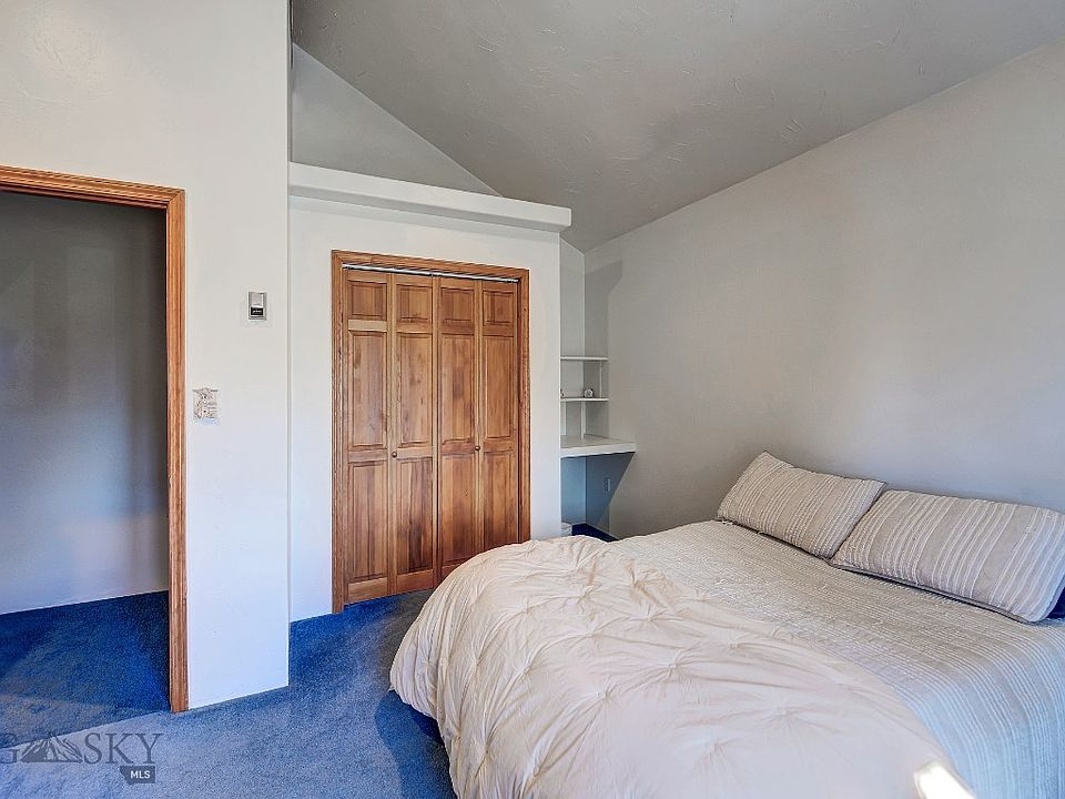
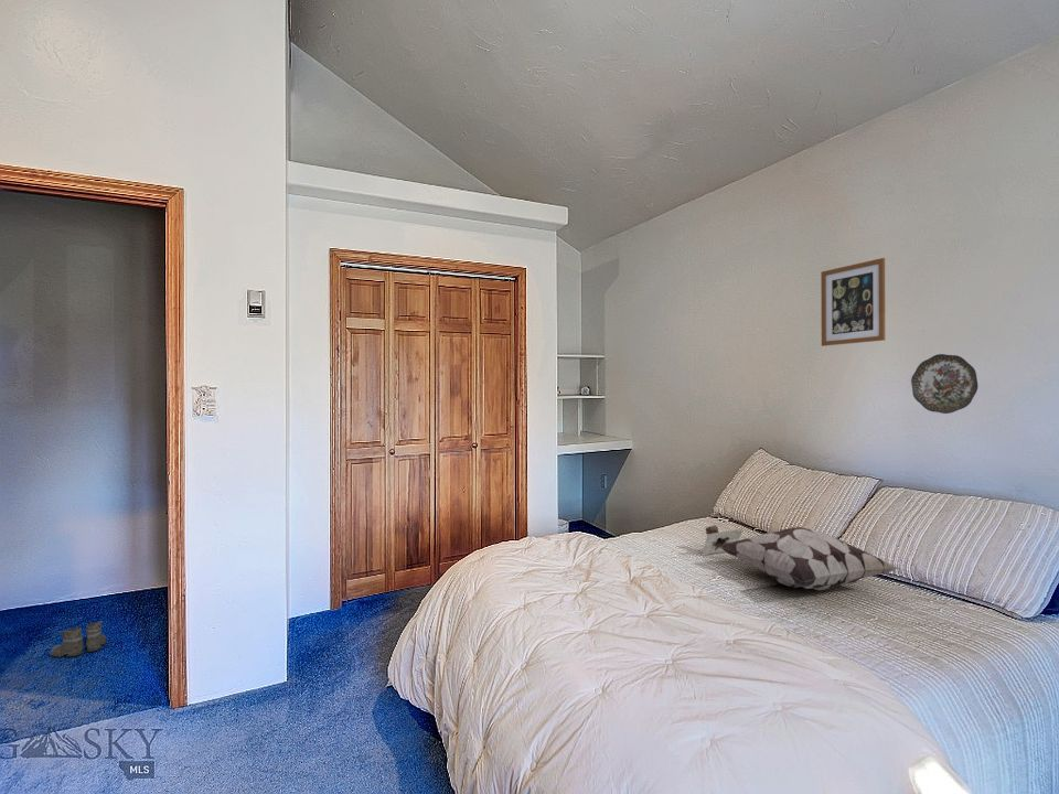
+ wall art (851, 303)
+ decorative pillow (803, 556)
+ decorative plate (944, 384)
+ teddy bear (713, 539)
+ boots (82, 636)
